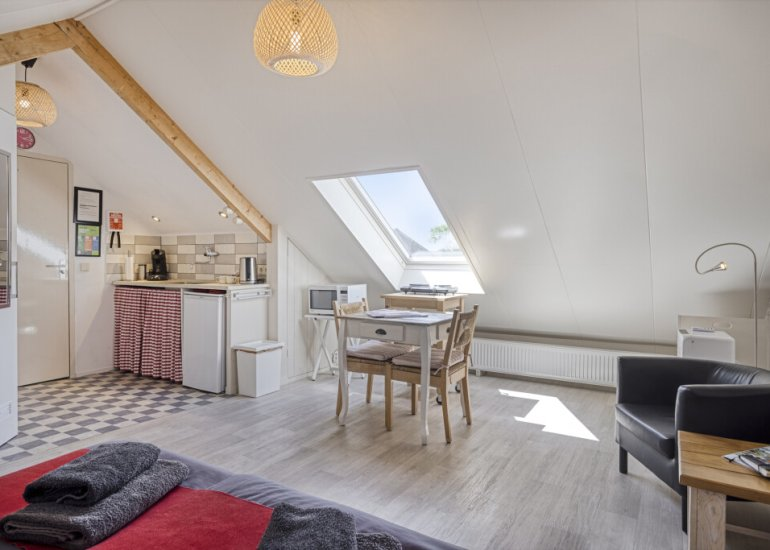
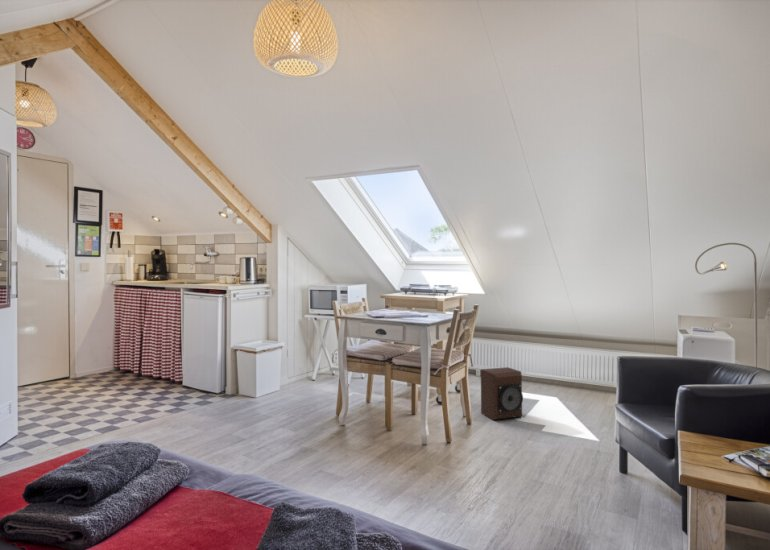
+ speaker (503, 393)
